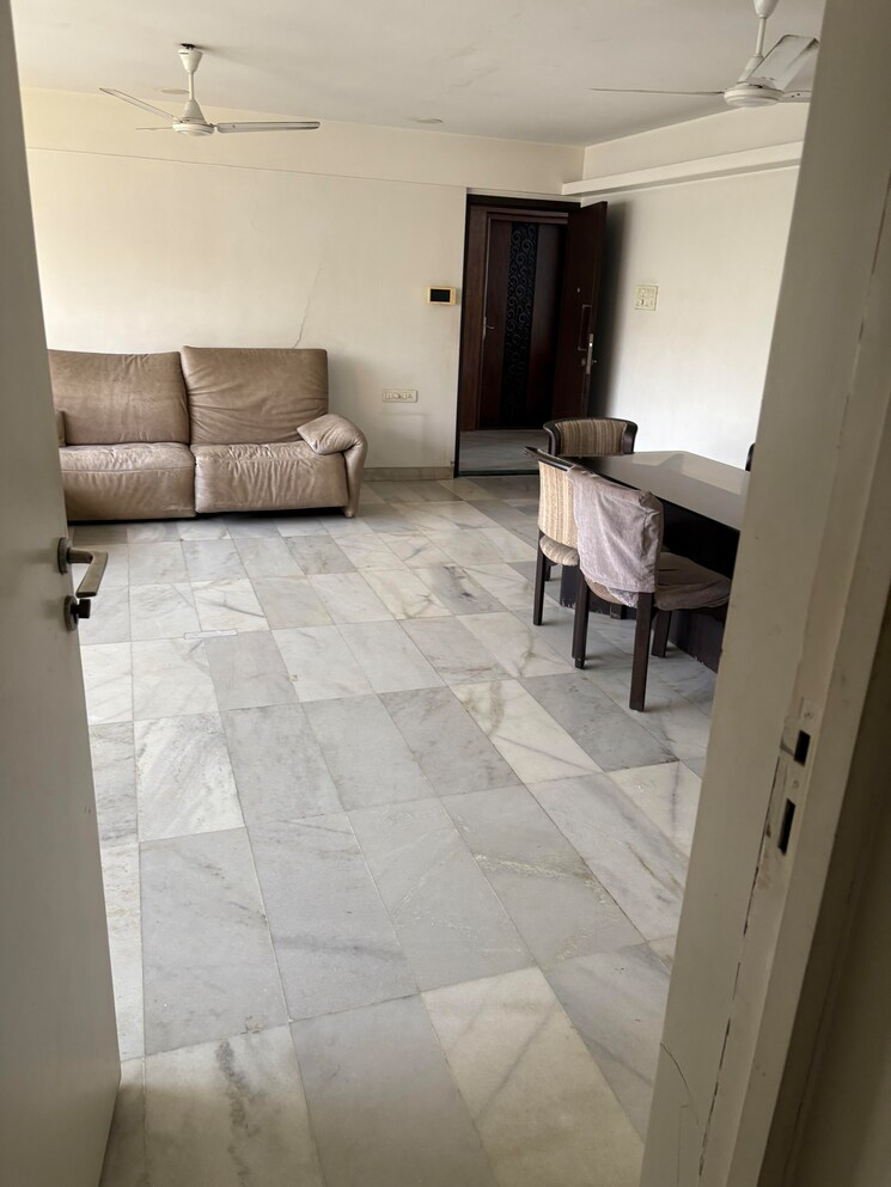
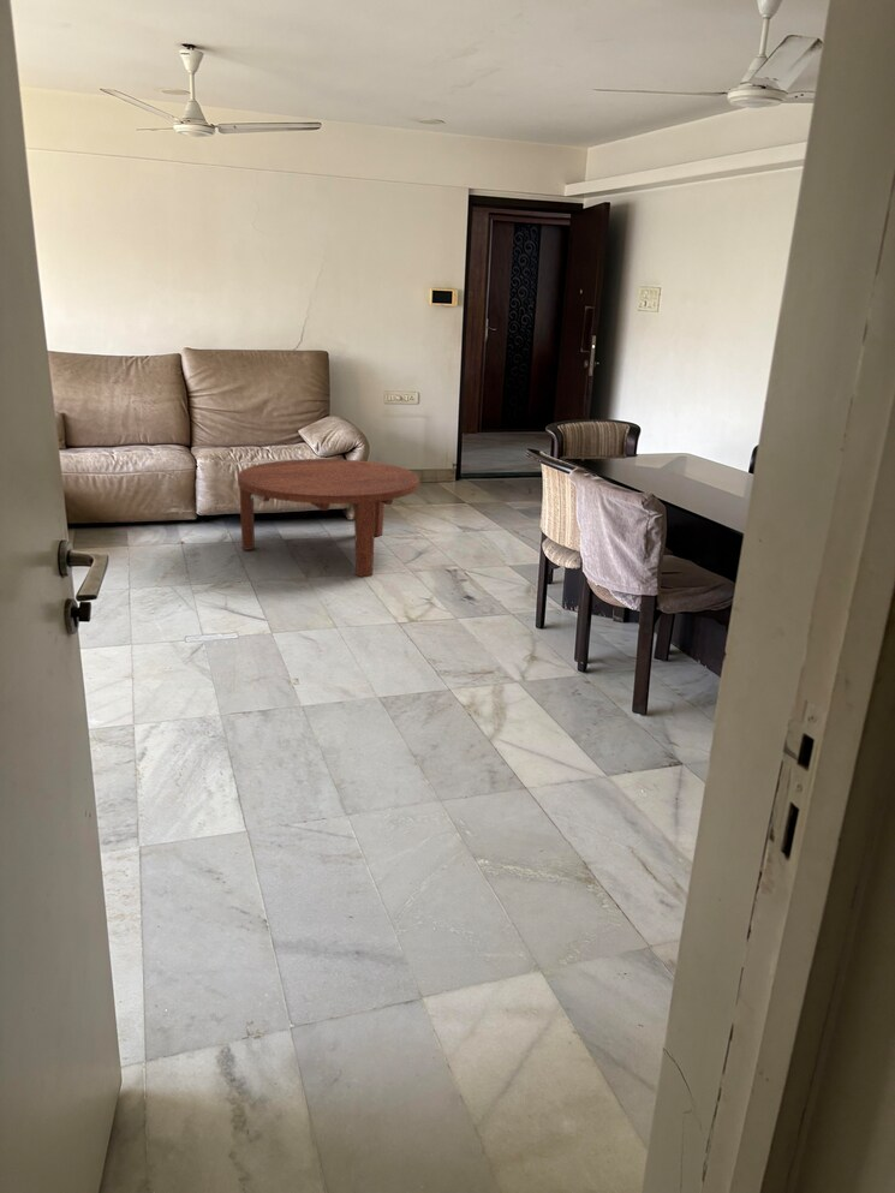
+ coffee table (327, 509)
